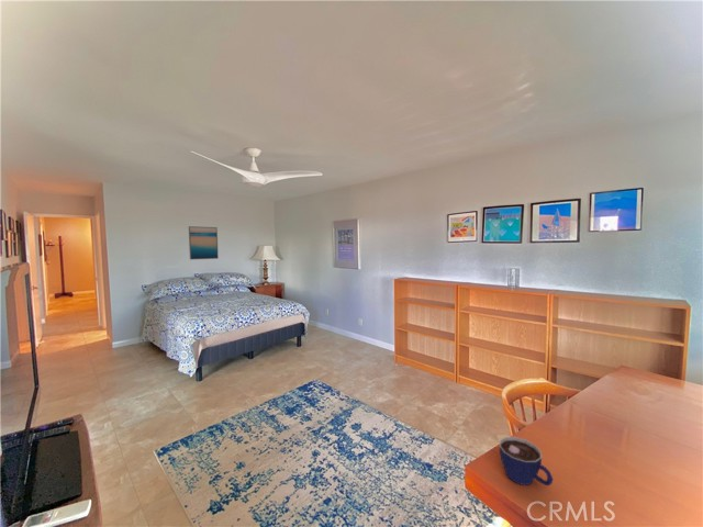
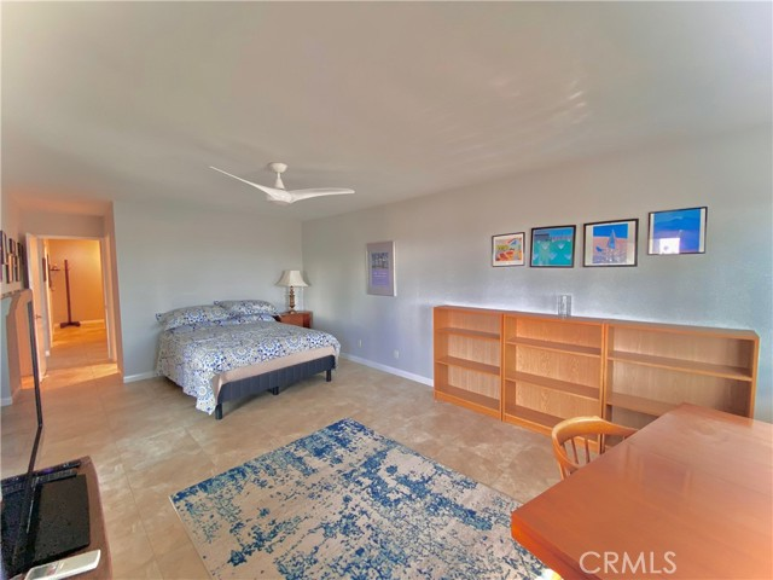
- cup (525, 466)
- wall art (203, 243)
